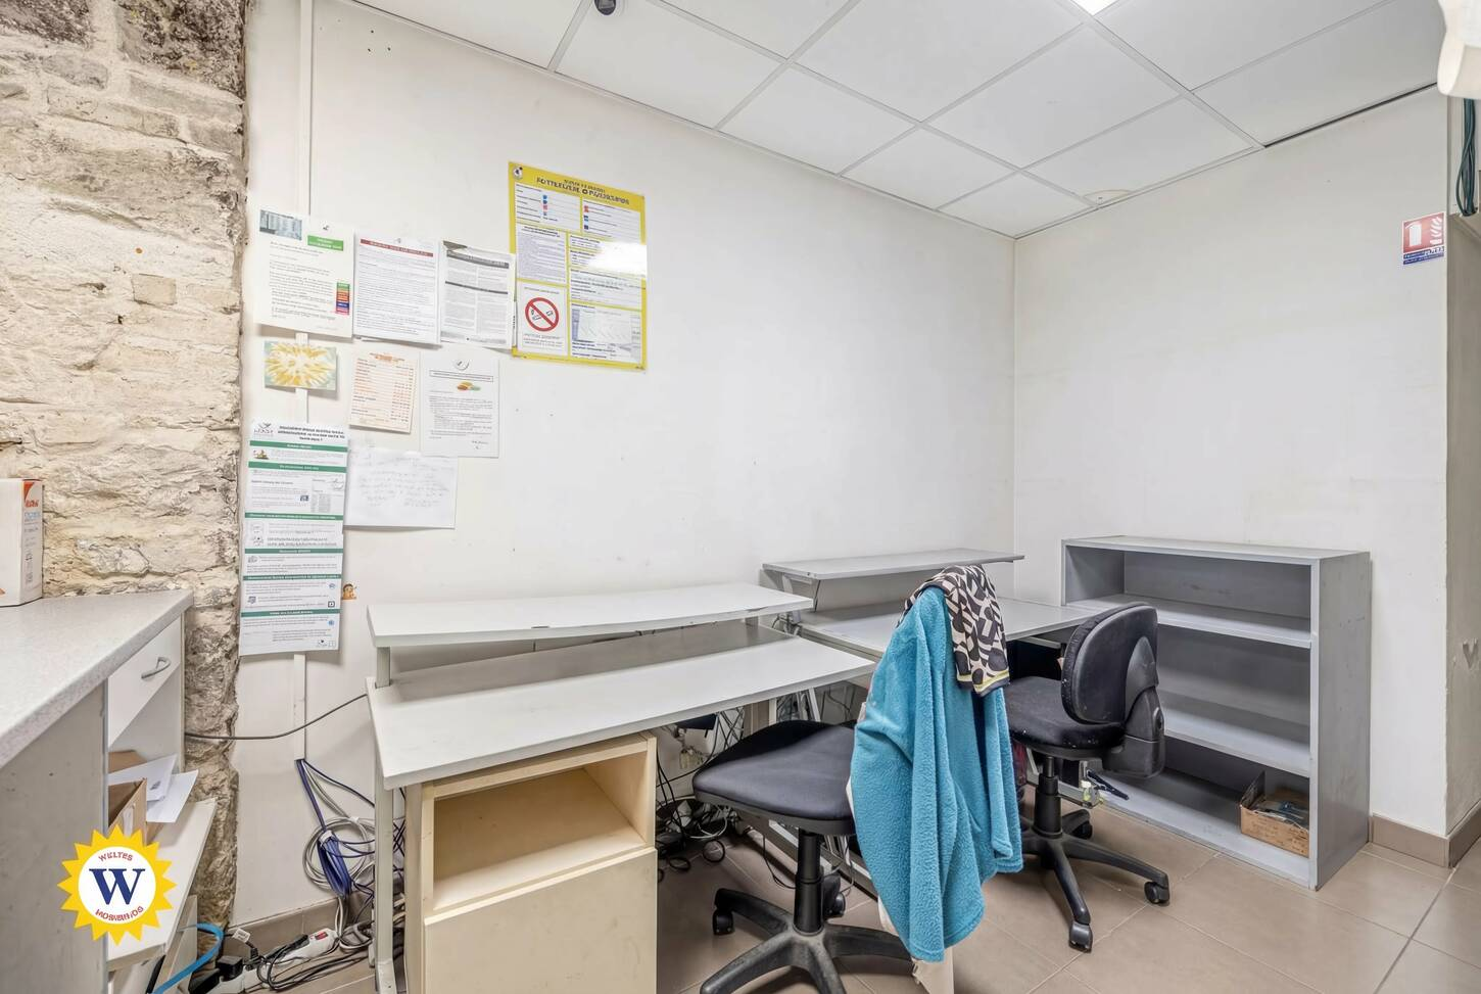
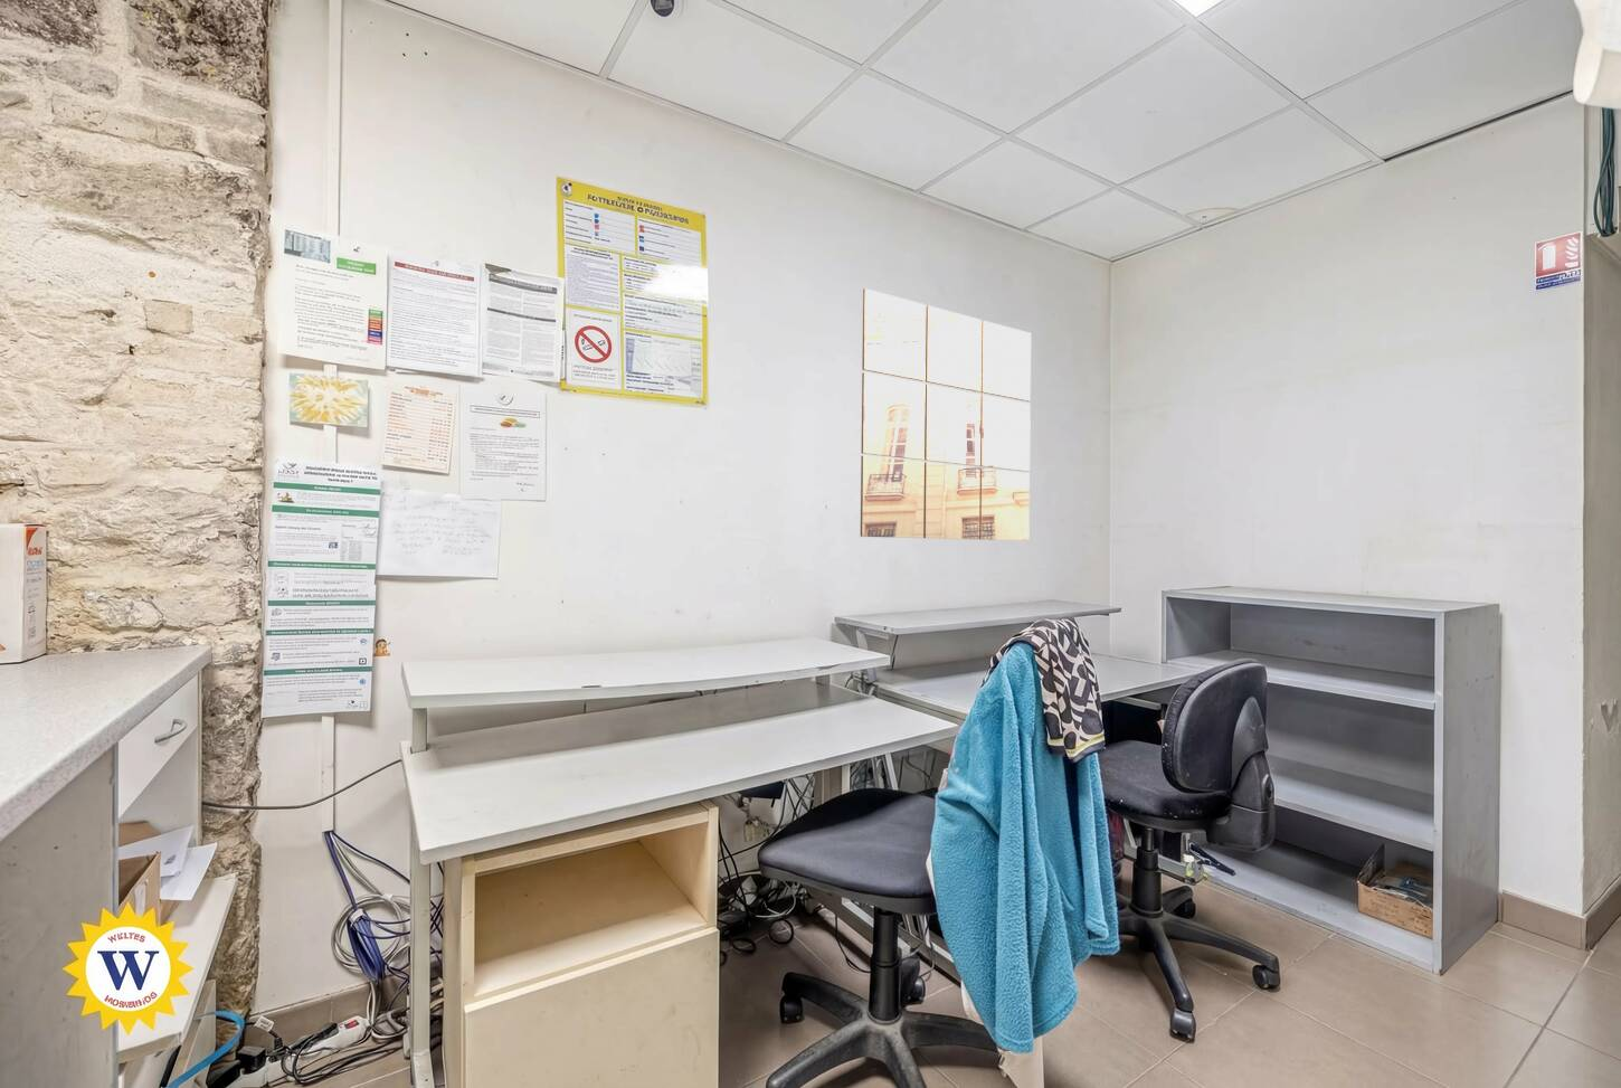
+ wall art (952, 425)
